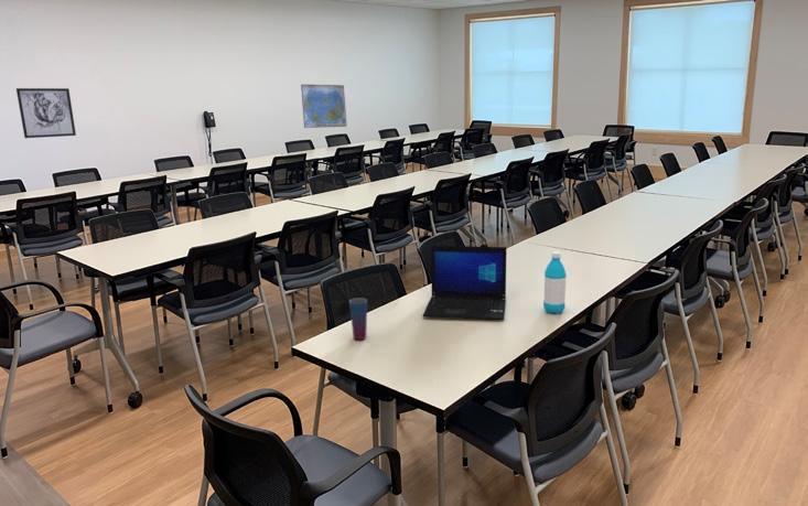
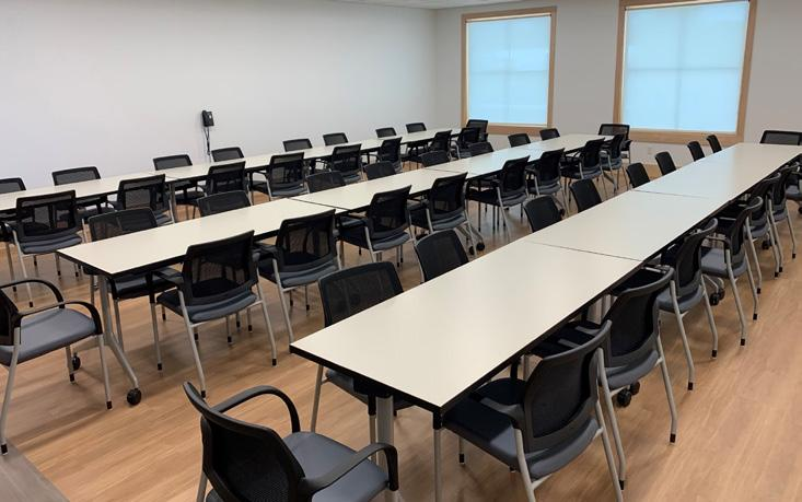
- cup (358, 319)
- world map (324, 106)
- wall art (46, 112)
- laptop (465, 281)
- water bottle (554, 281)
